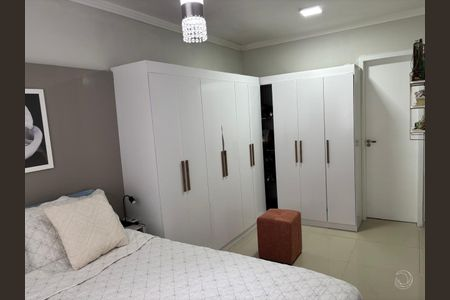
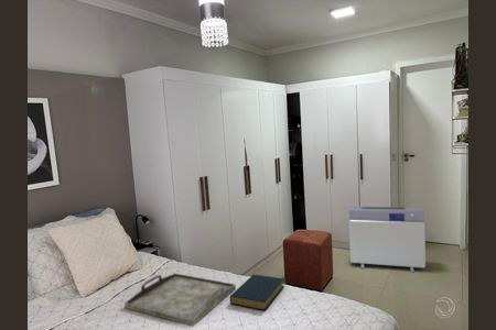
+ hardback book (258, 290)
+ air purifier (385, 237)
+ serving tray (182, 290)
